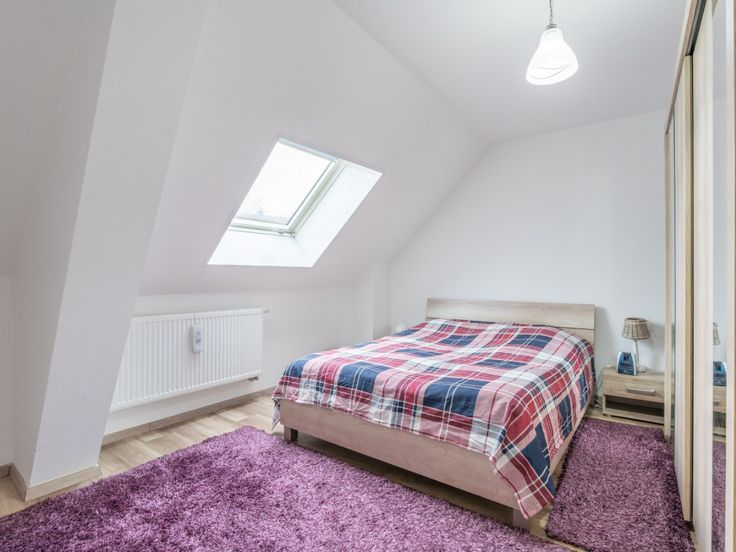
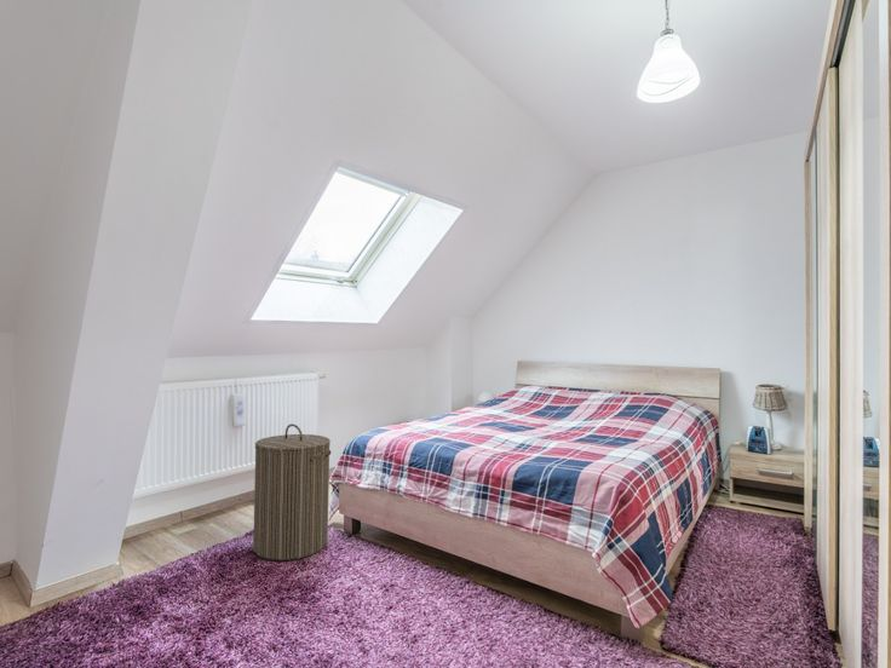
+ laundry hamper (292, 484)
